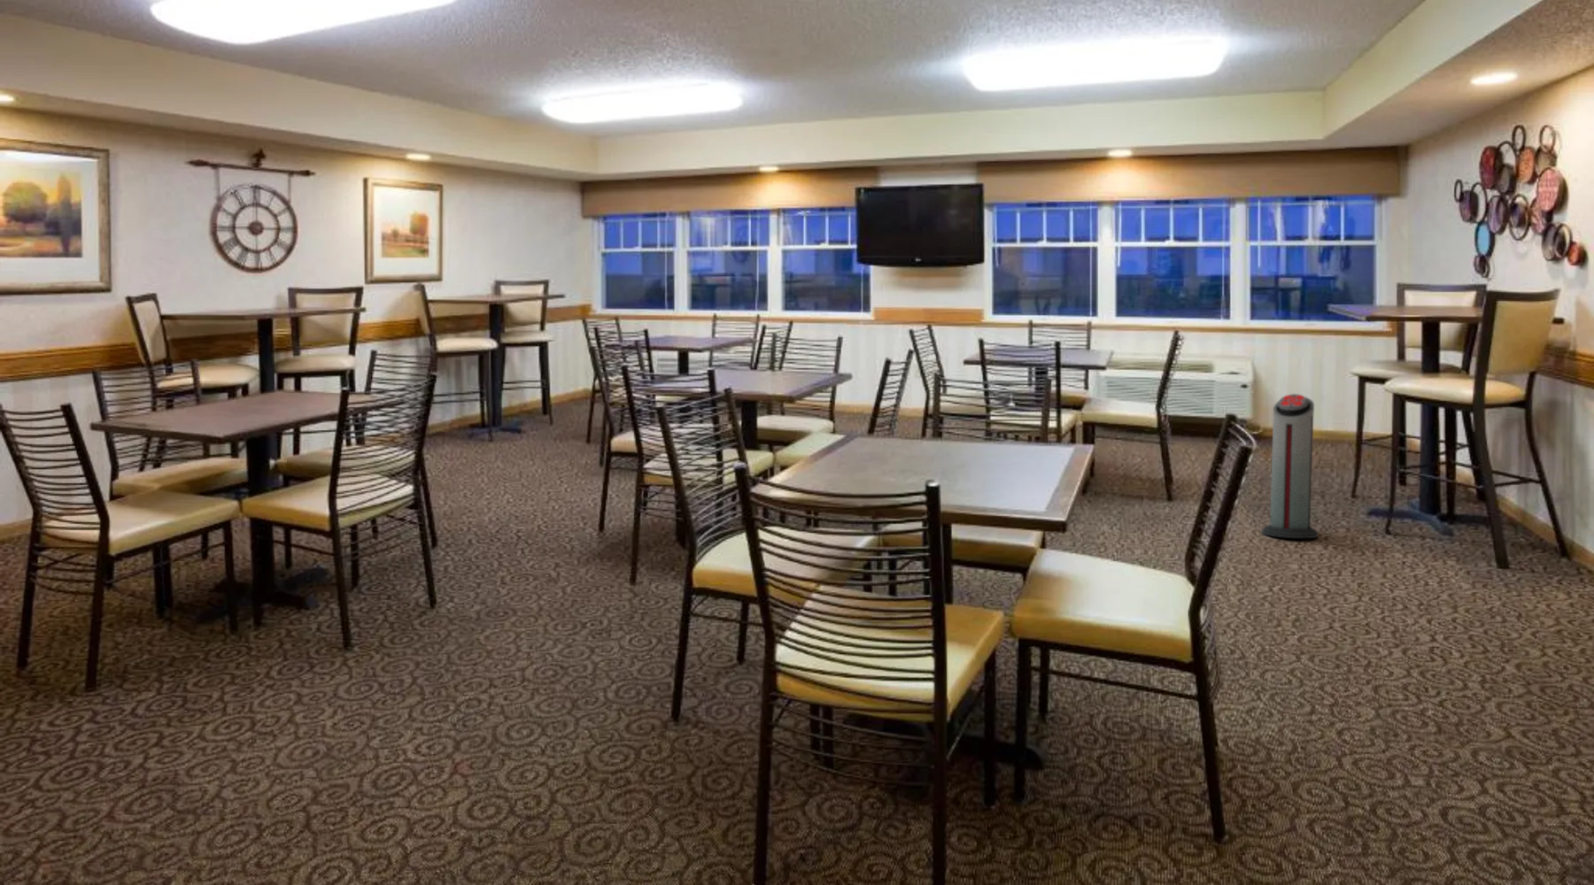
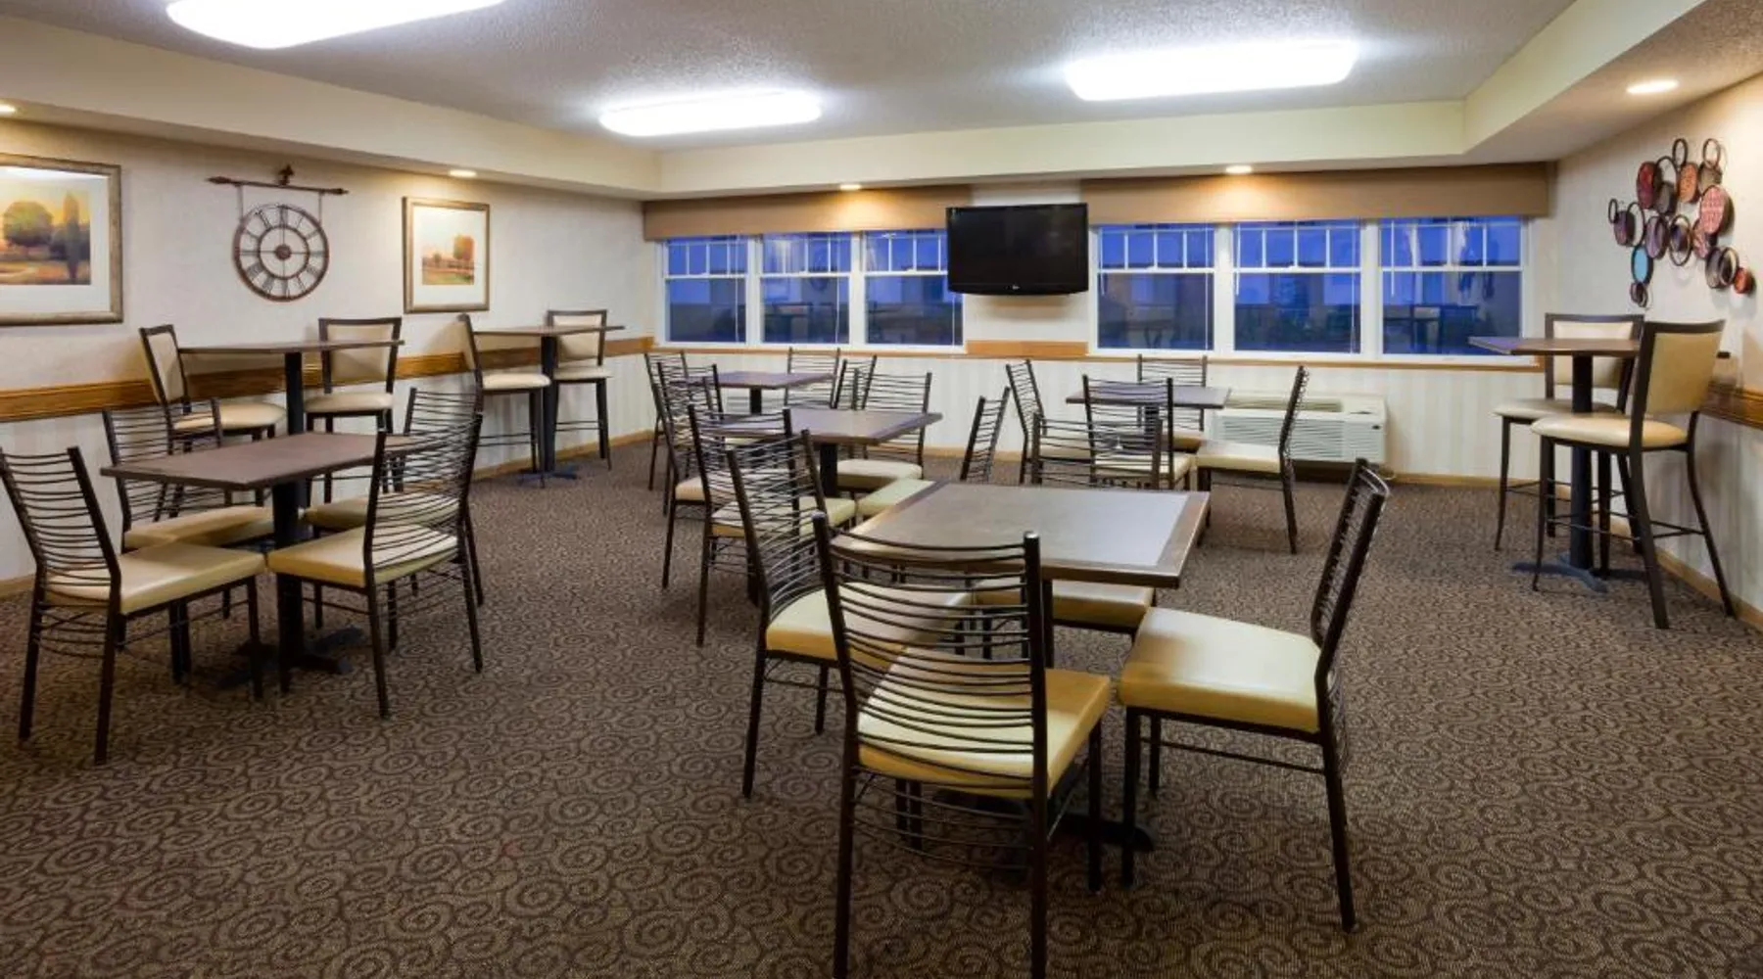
- air purifier (1291, 463)
